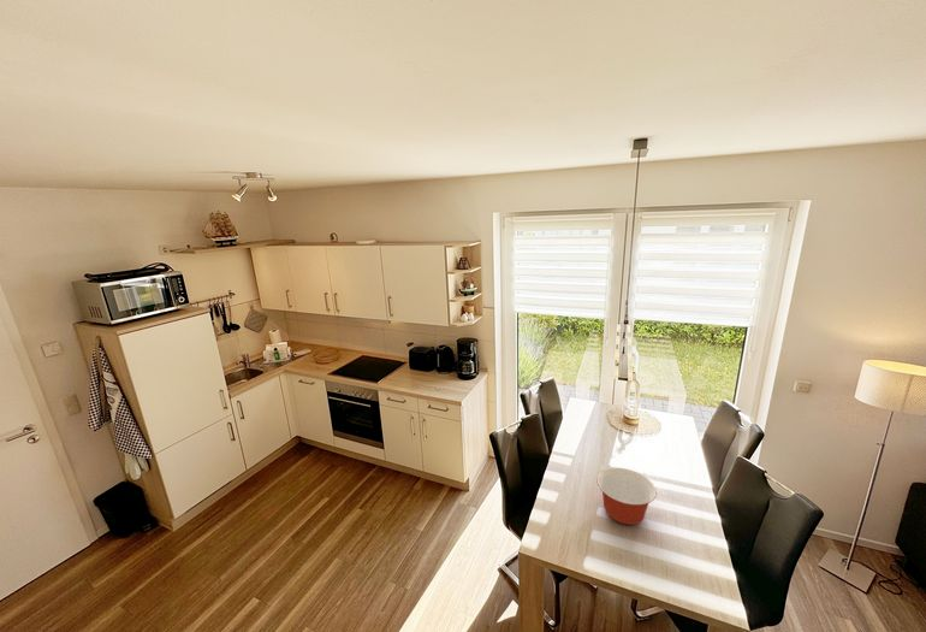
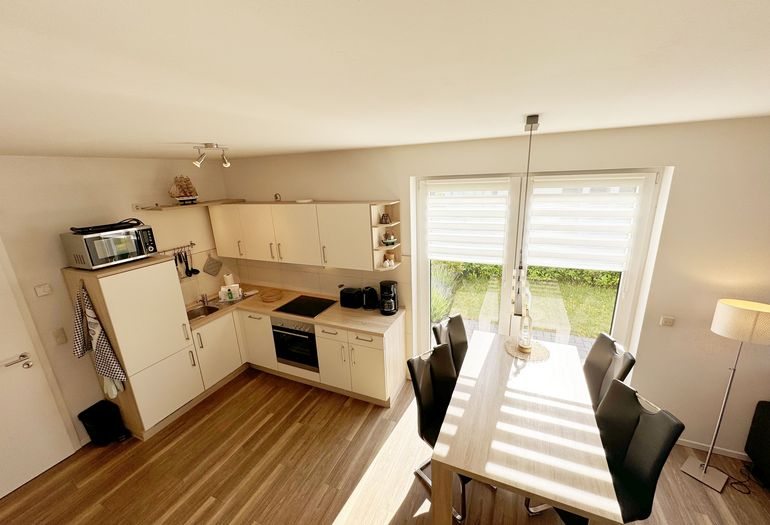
- mixing bowl (624, 498)
